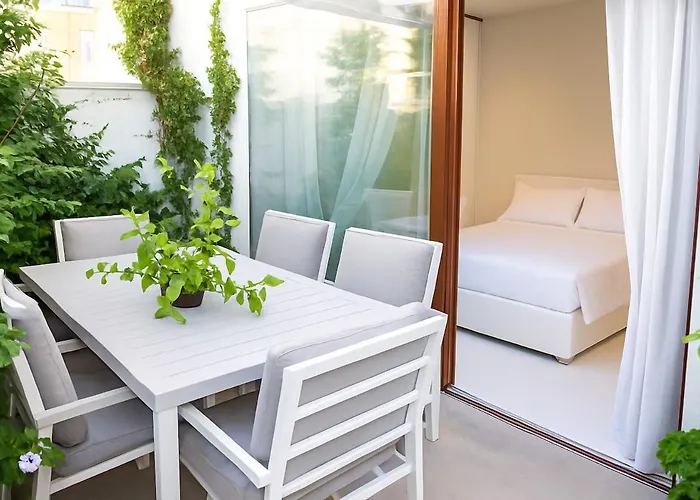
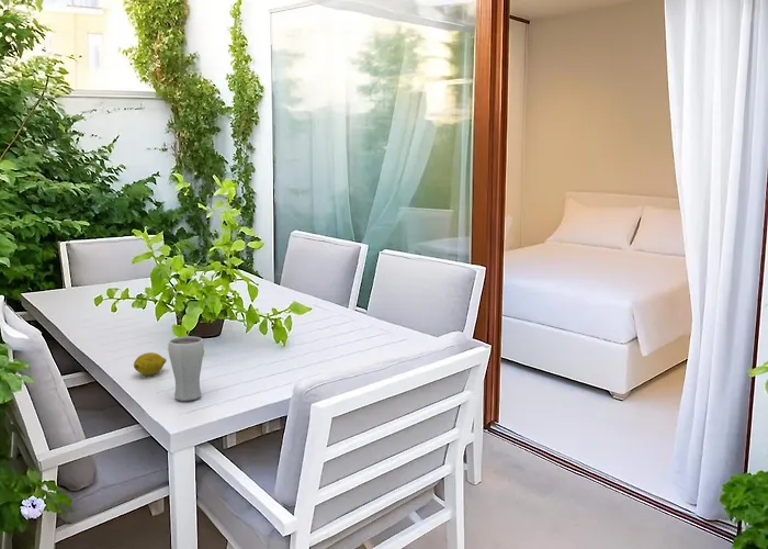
+ fruit (150, 363)
+ drinking glass (187, 369)
